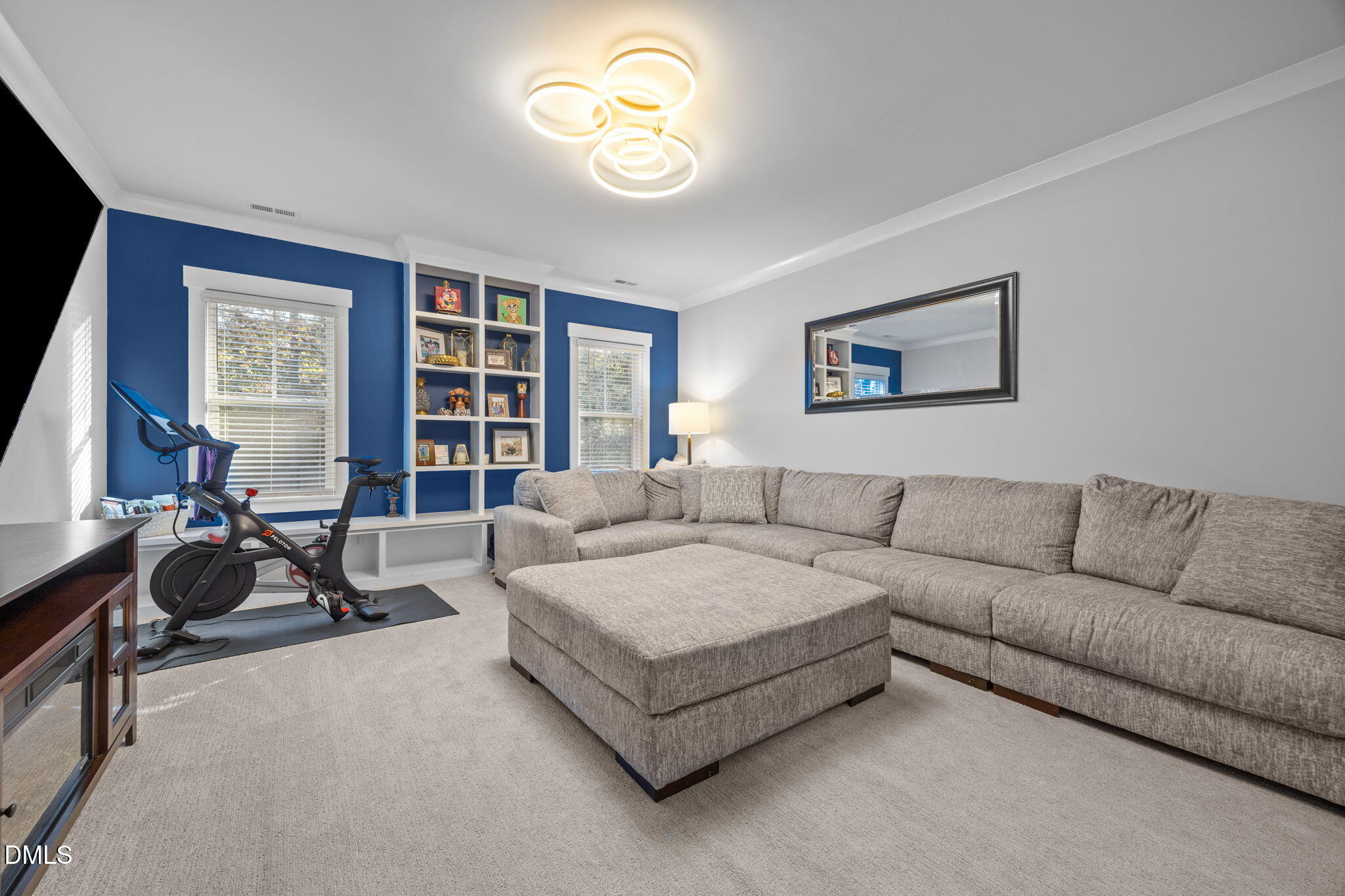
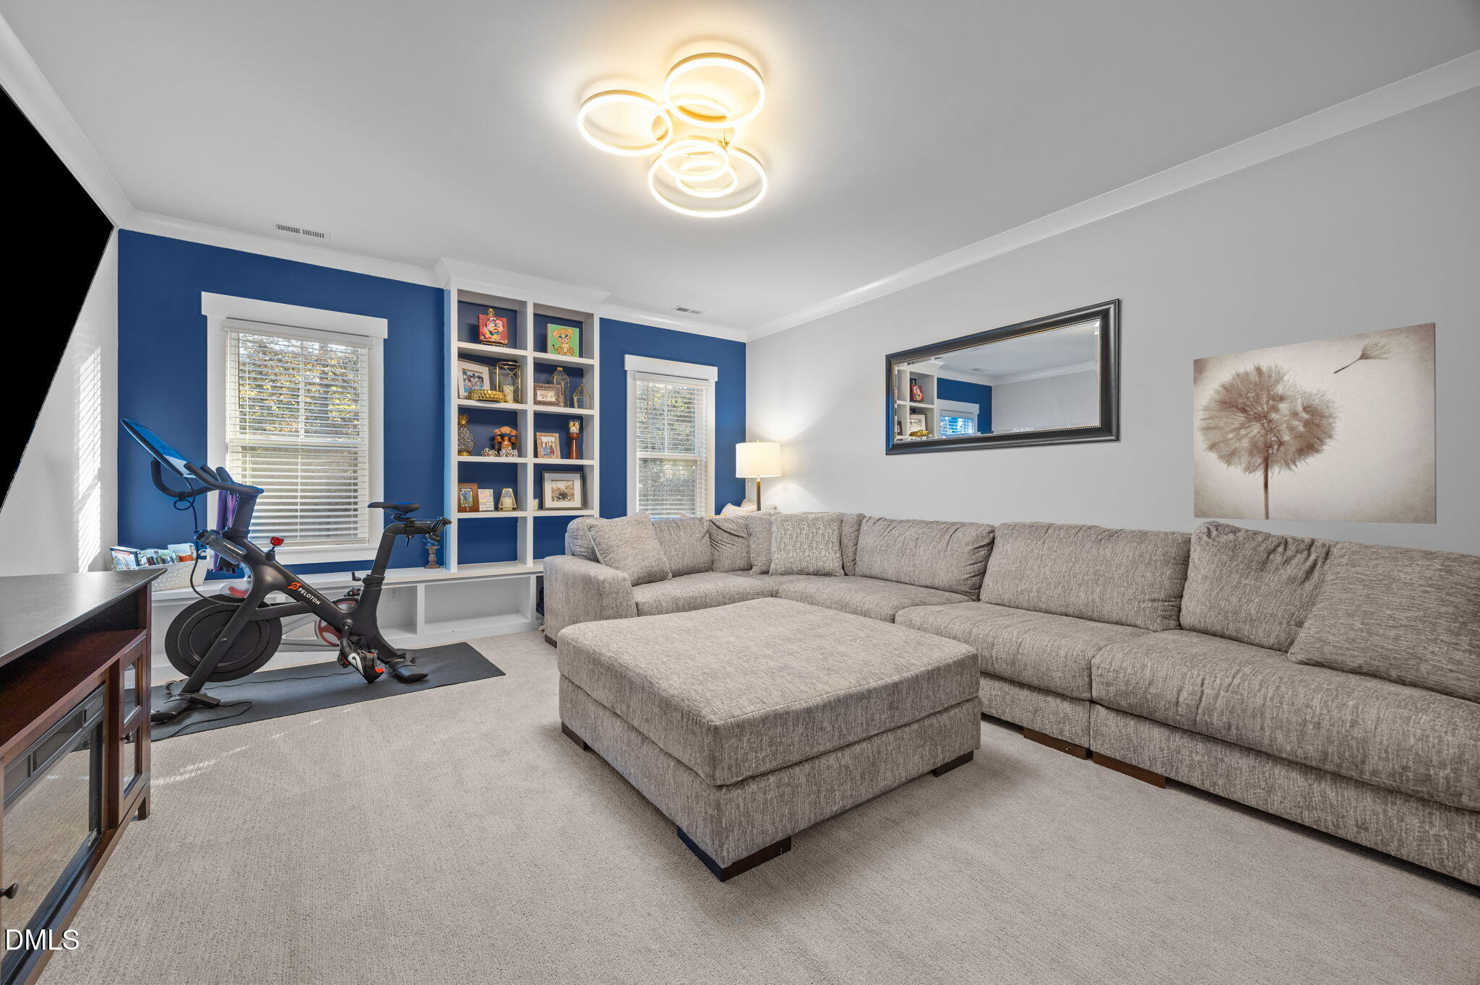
+ wall art (1300, 432)
